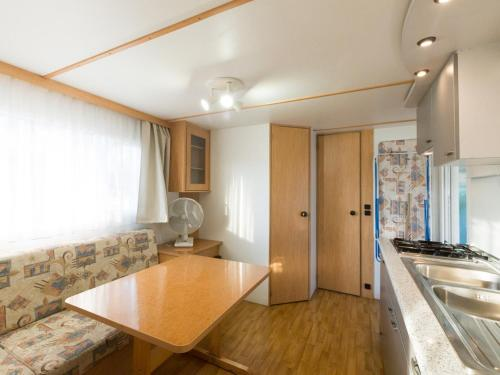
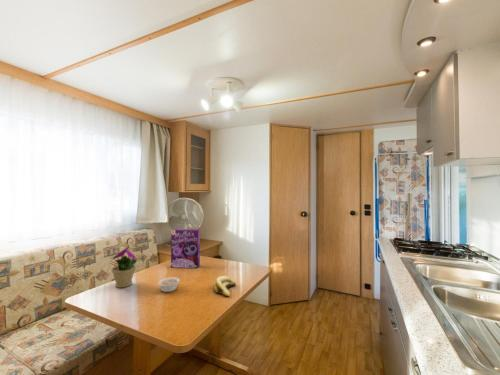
+ banana (226, 283)
+ cereal box (185, 247)
+ legume (169, 284)
+ flower pot (123, 265)
